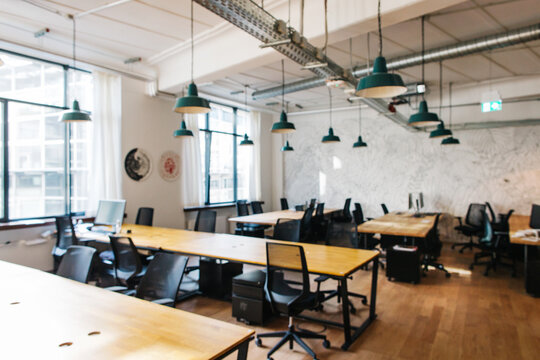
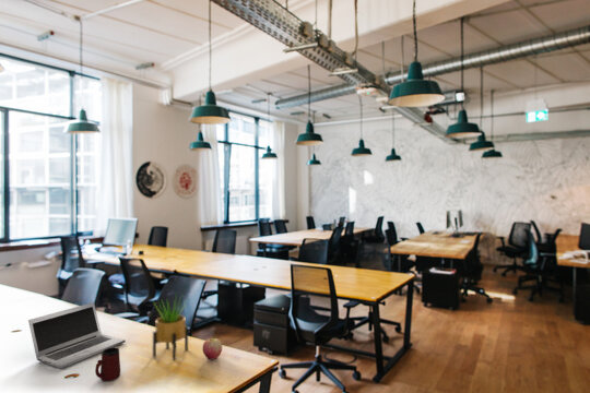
+ potted plant (170, 323)
+ laptop (79, 332)
+ mug (107, 365)
+ apple (212, 347)
